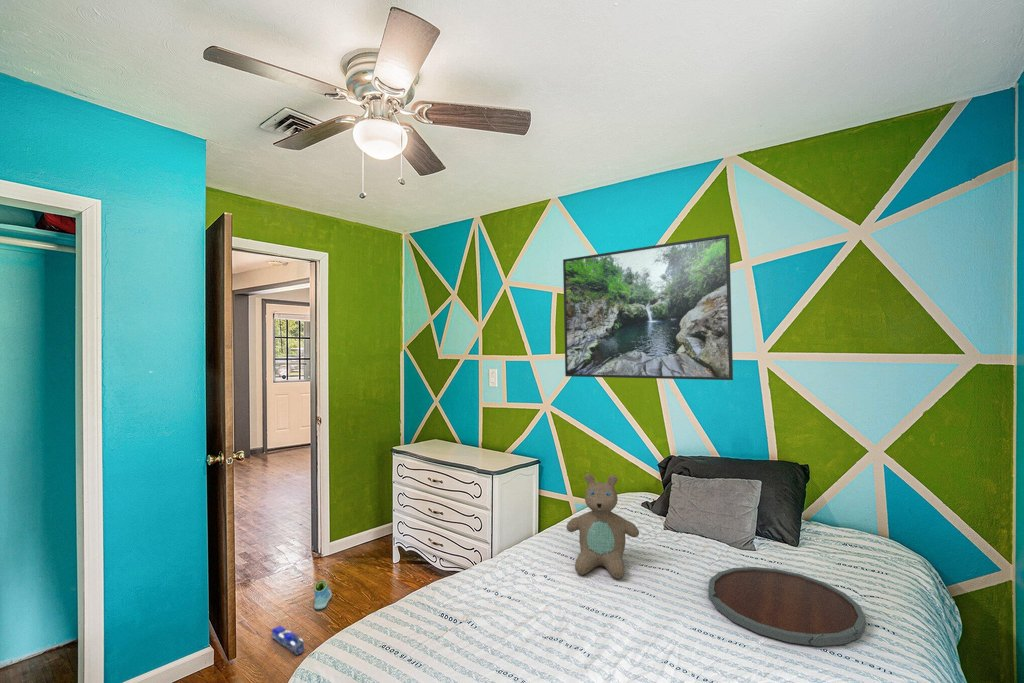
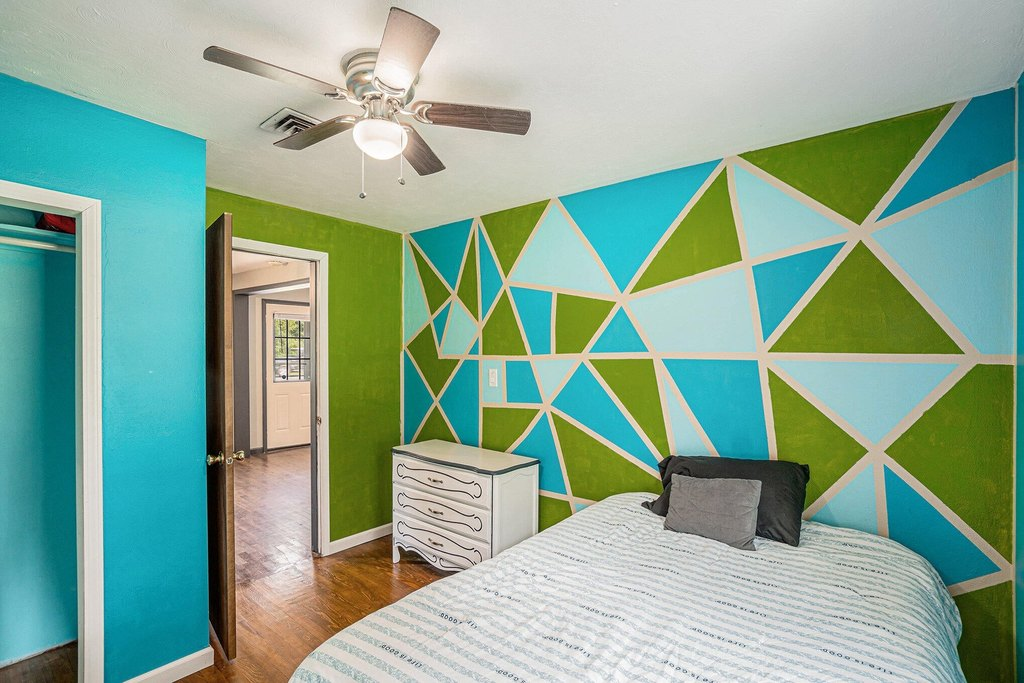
- tray (781, 600)
- toy train (287, 637)
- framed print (638, 313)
- teddy bear (600, 522)
- sneaker (323, 589)
